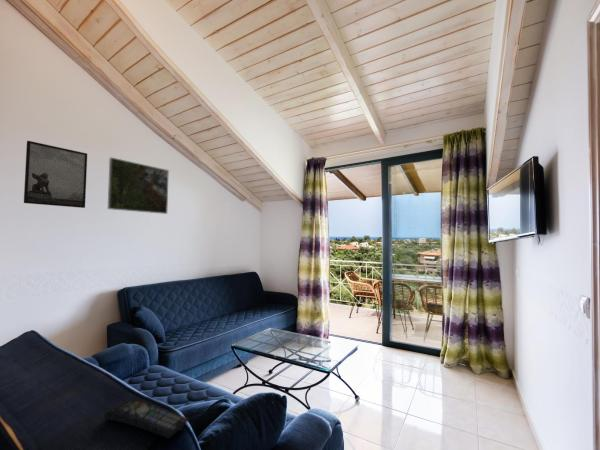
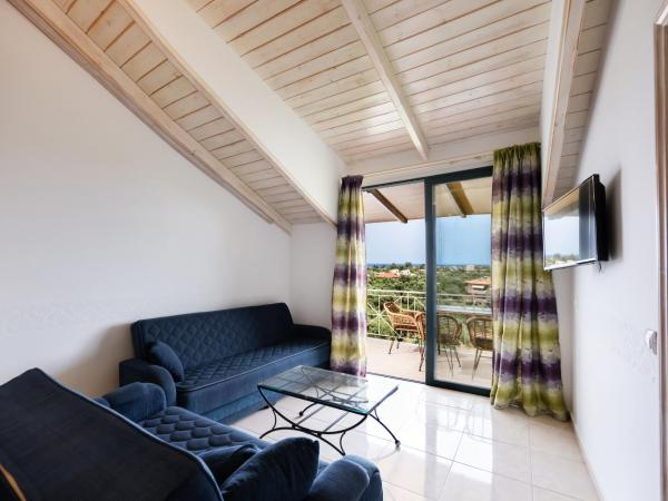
- remote control (145, 416)
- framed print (57, 176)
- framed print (140, 187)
